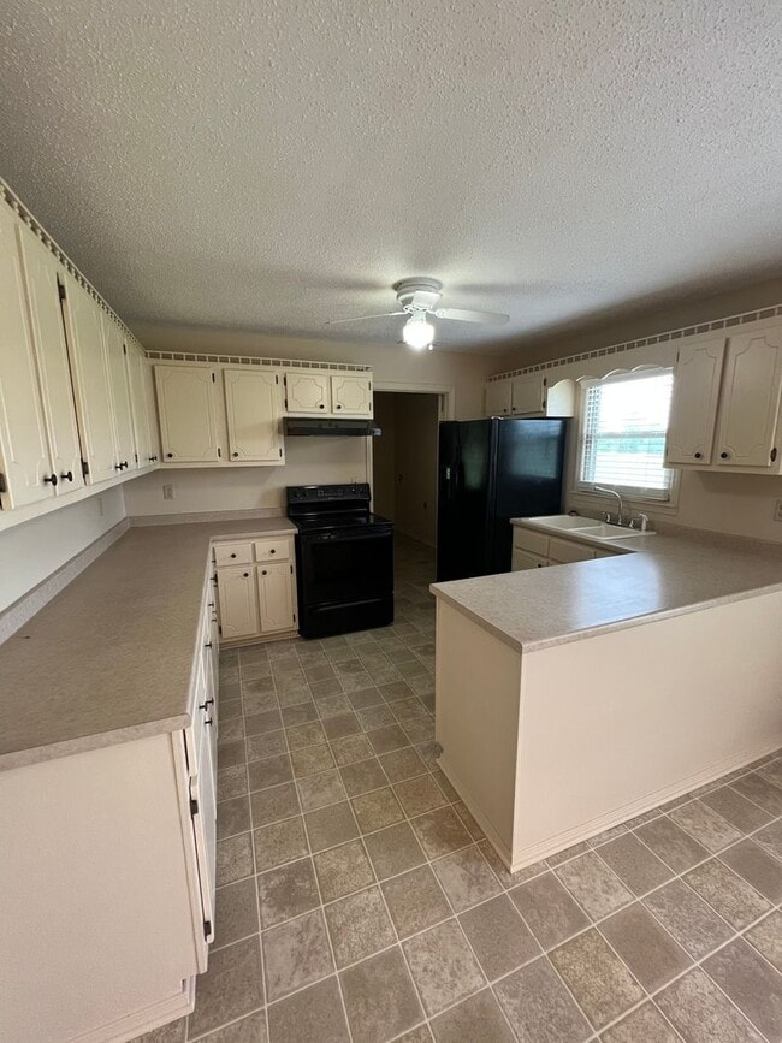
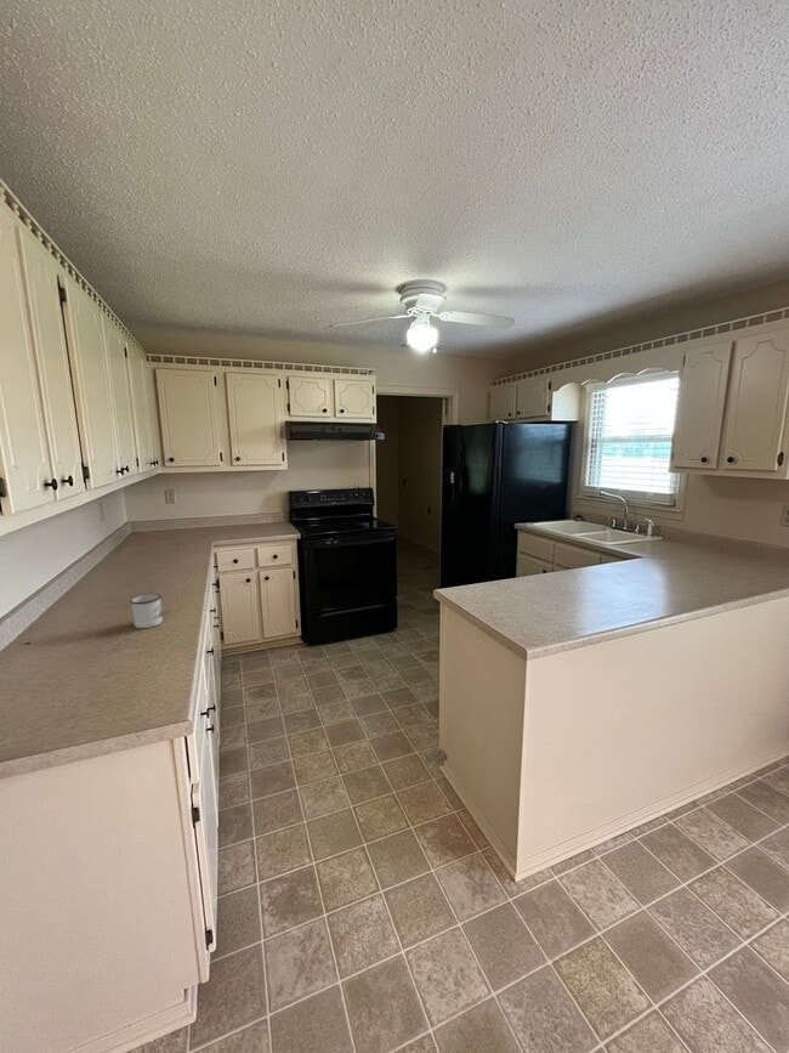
+ mug (148, 608)
